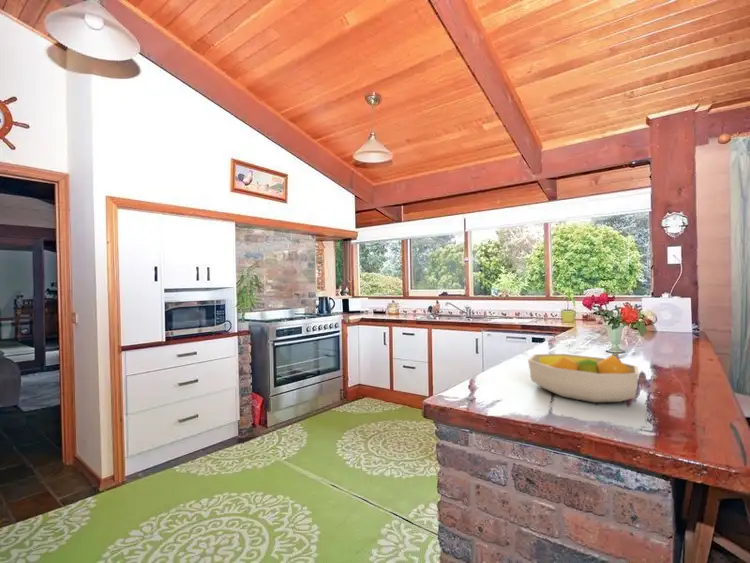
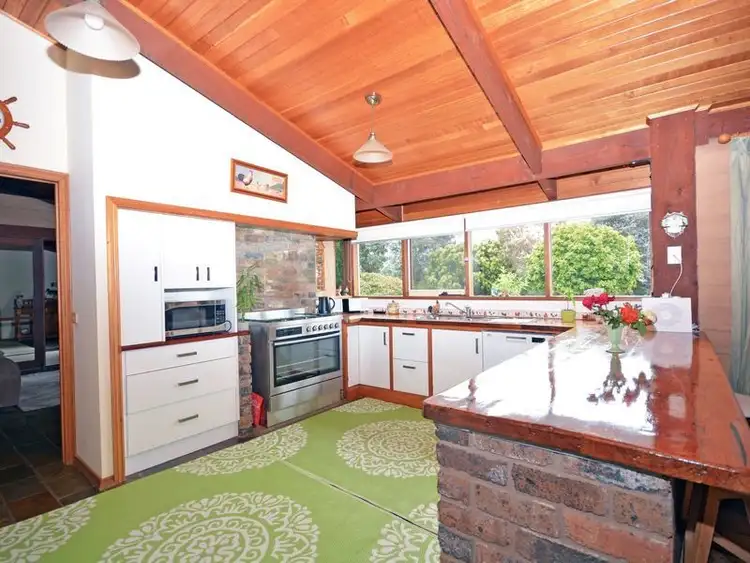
- fruit bowl (580, 370)
